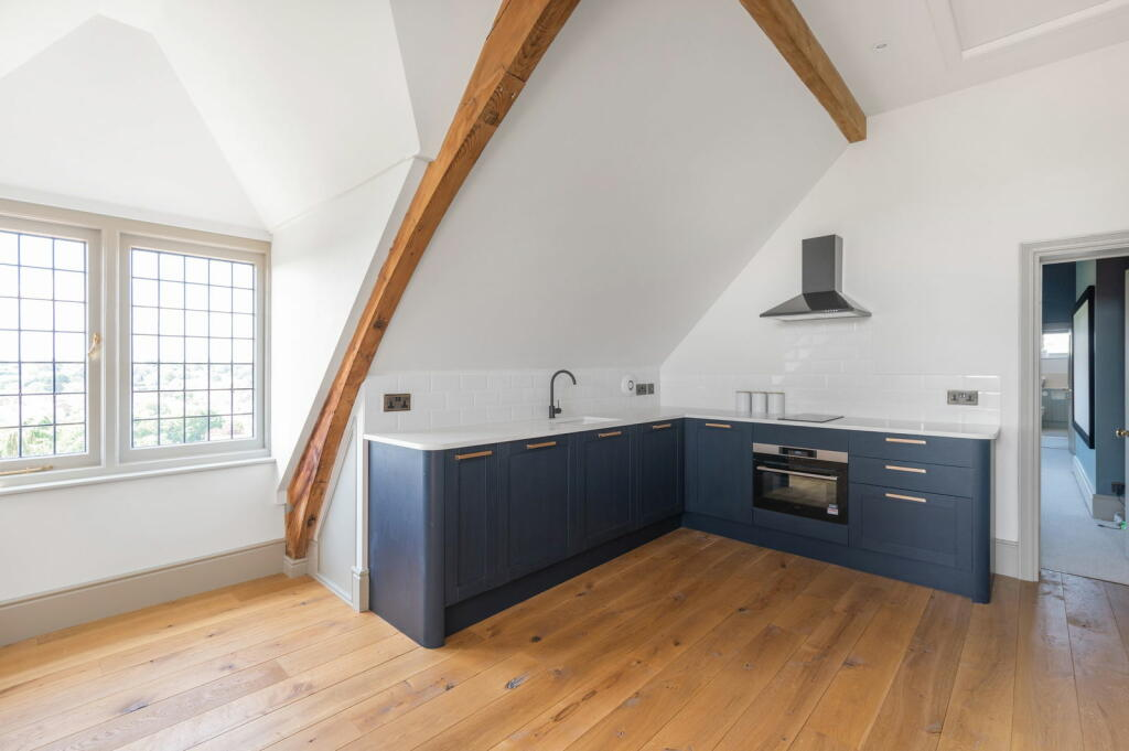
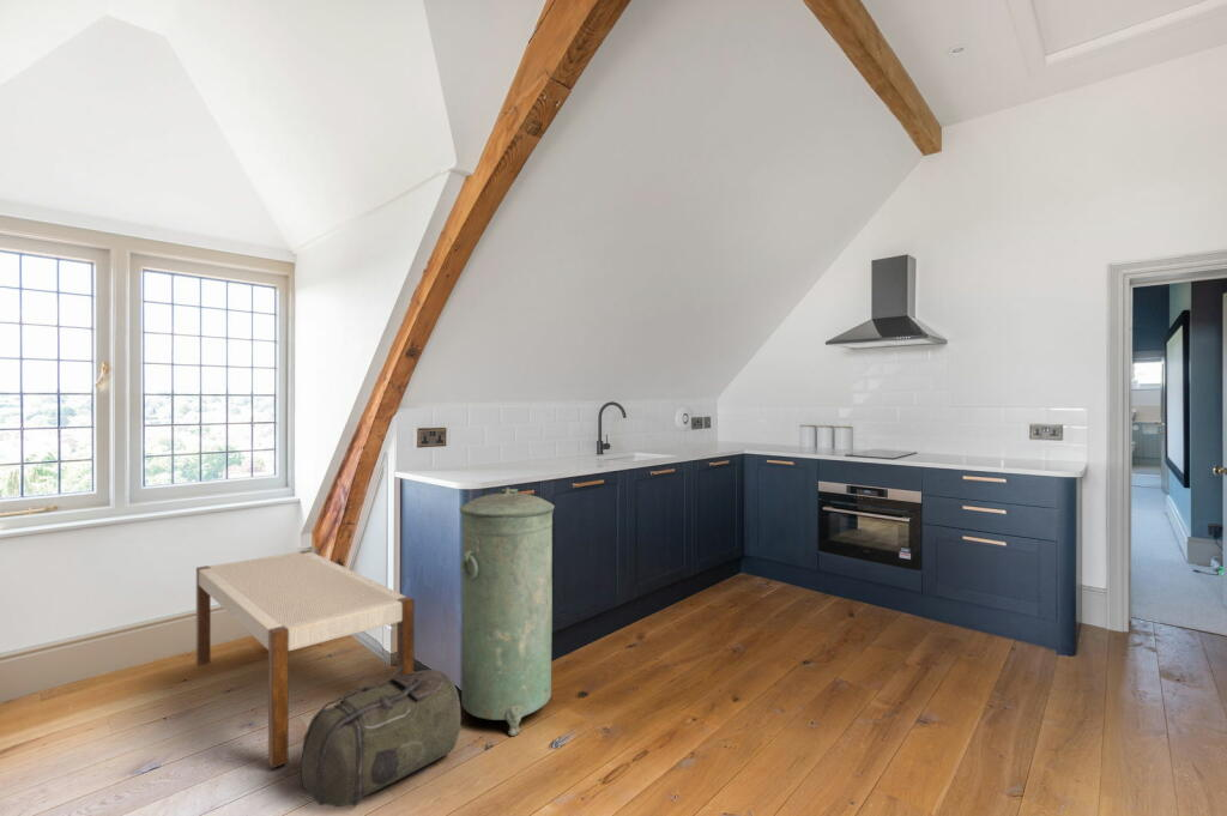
+ backpack (382, 725)
+ trash can (508, 598)
+ bench (295, 634)
